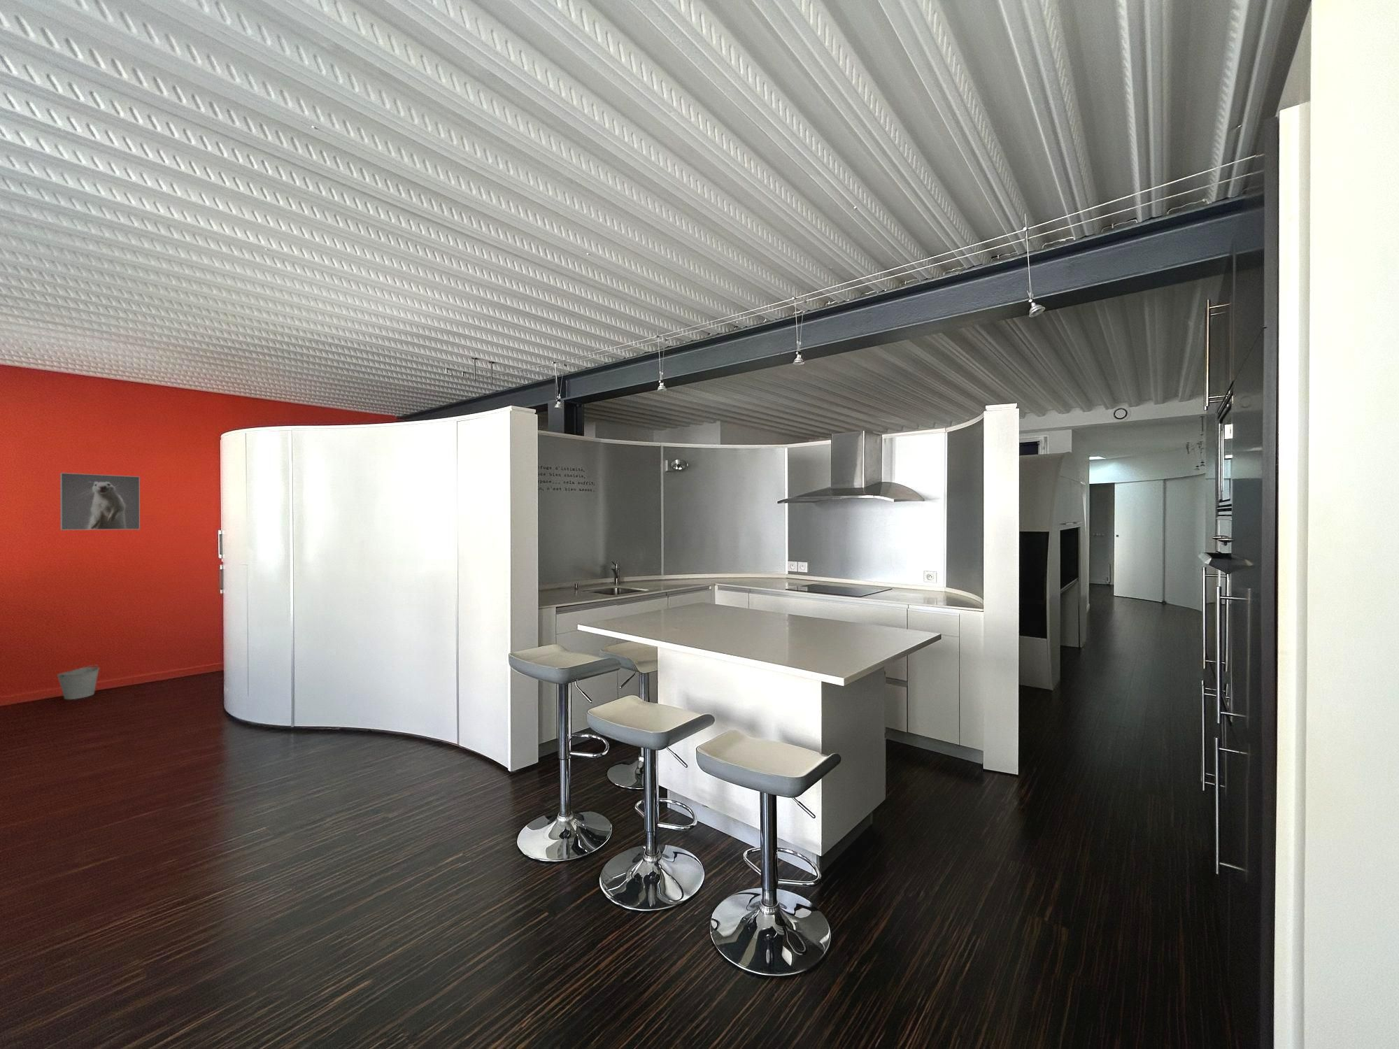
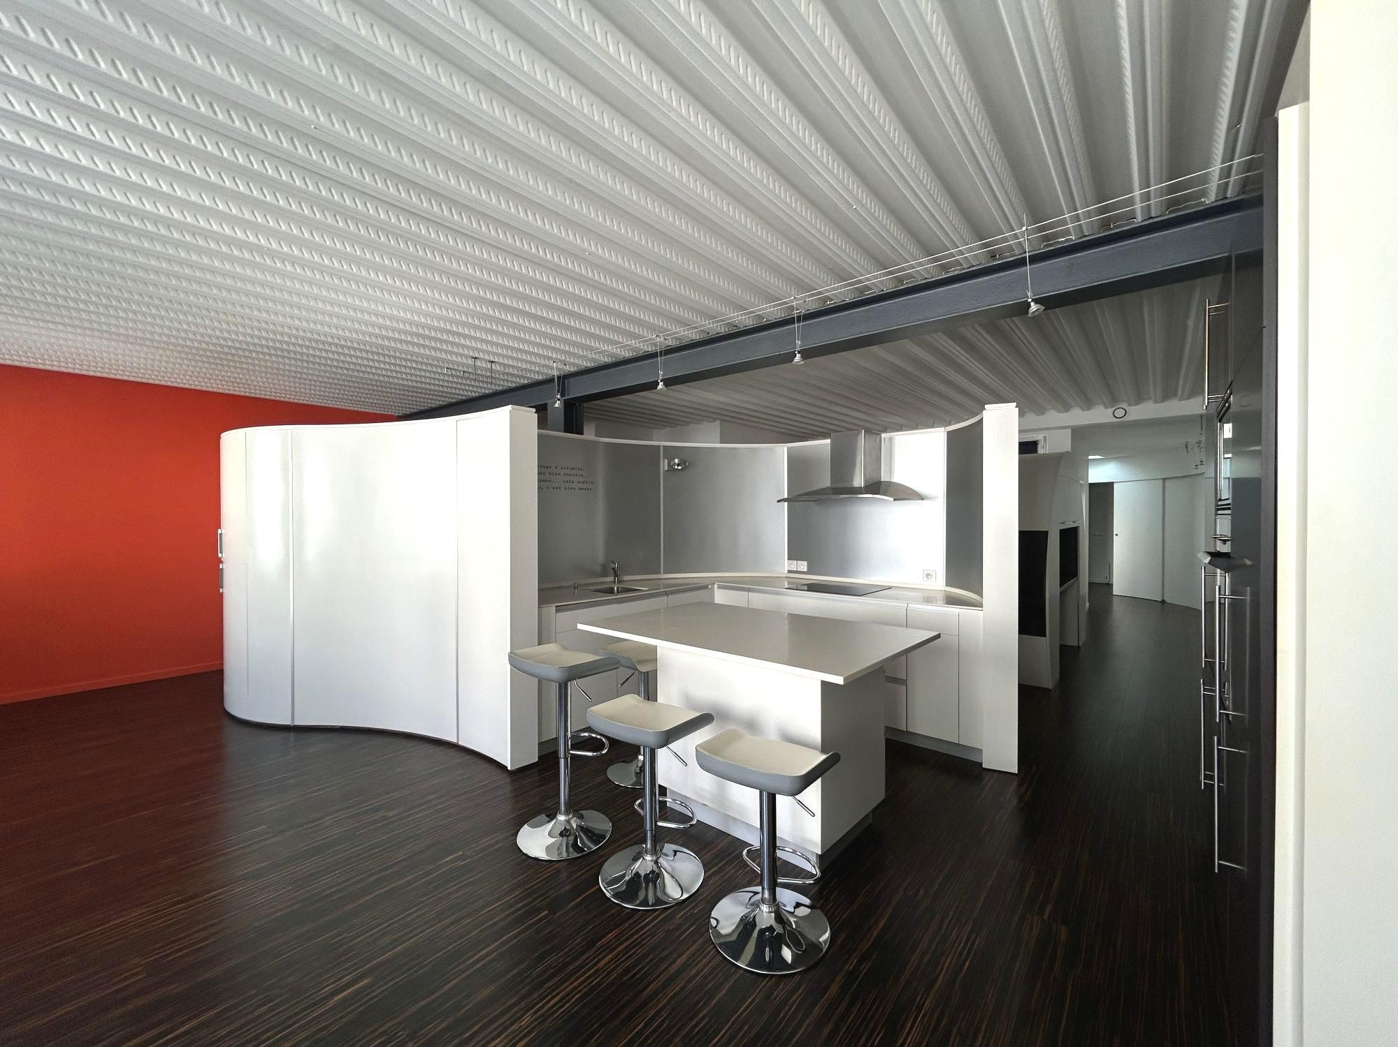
- bucket (78, 681)
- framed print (101, 502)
